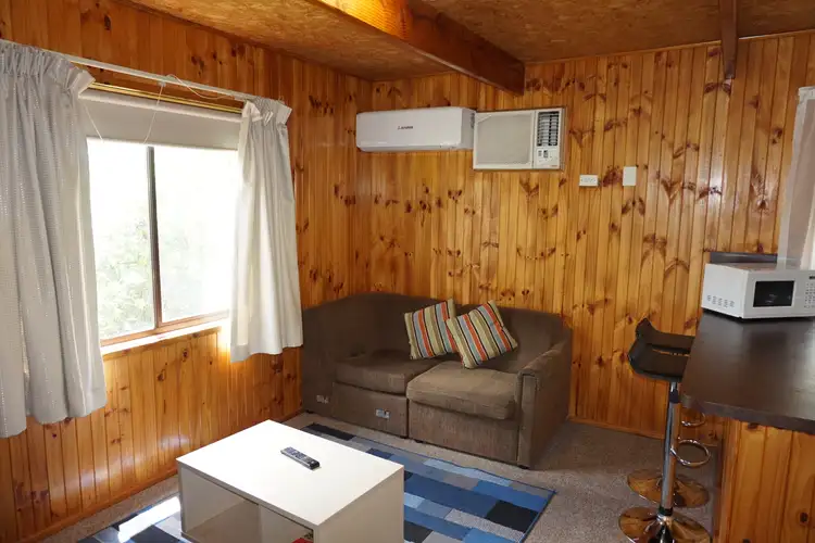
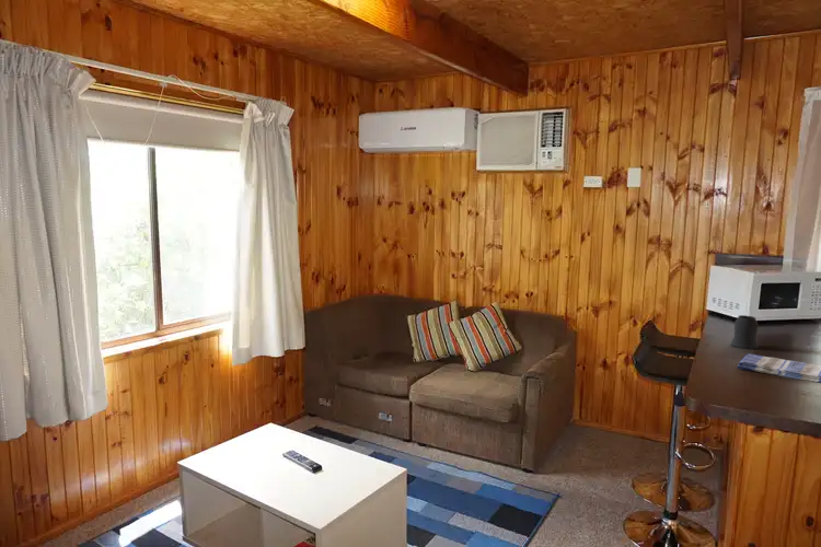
+ mug (745, 330)
+ dish towel (784, 365)
